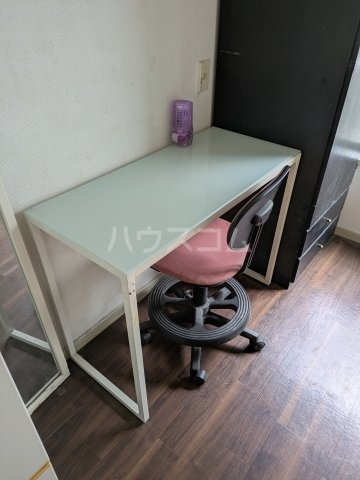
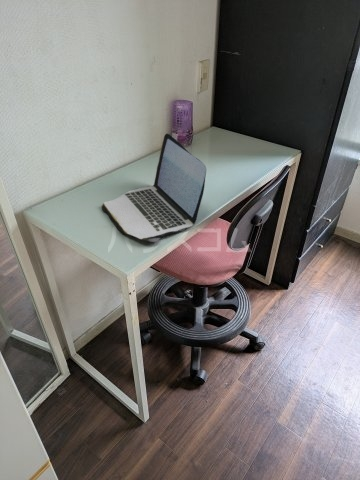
+ laptop (155, 184)
